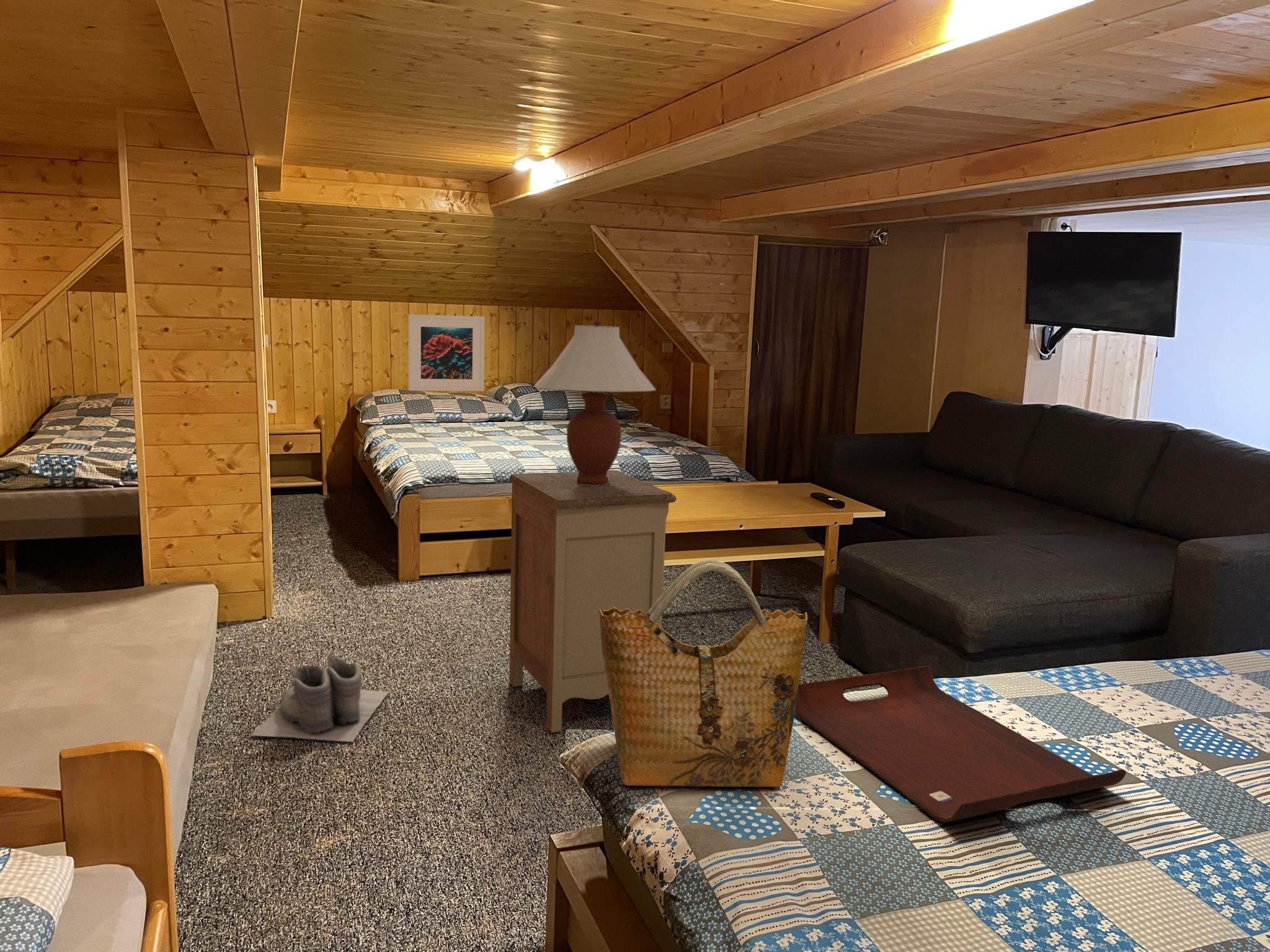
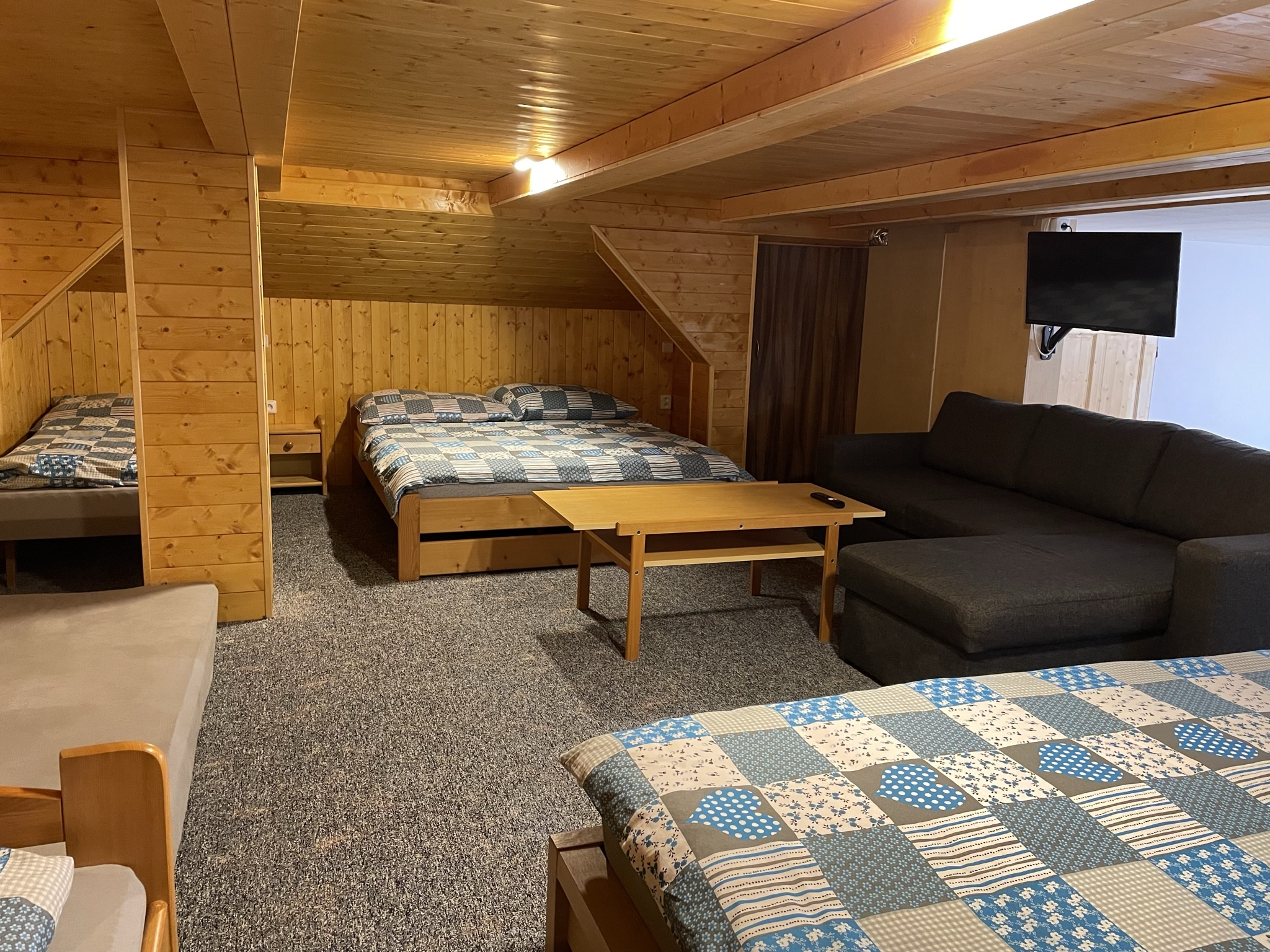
- nightstand (595, 592)
- serving tray (940, 736)
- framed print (446, 353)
- table lamp (595, 402)
- grocery bag (701, 664)
- boots (323, 685)
